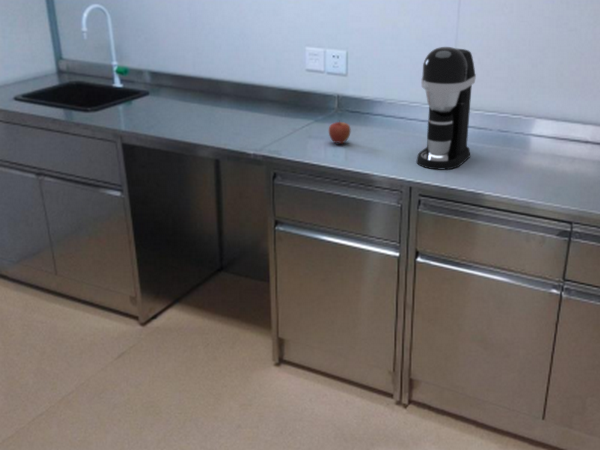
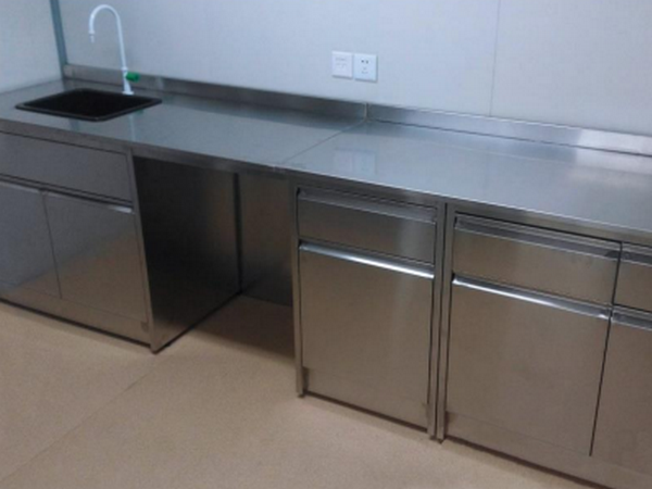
- coffee maker (447, 103)
- apple (339, 131)
